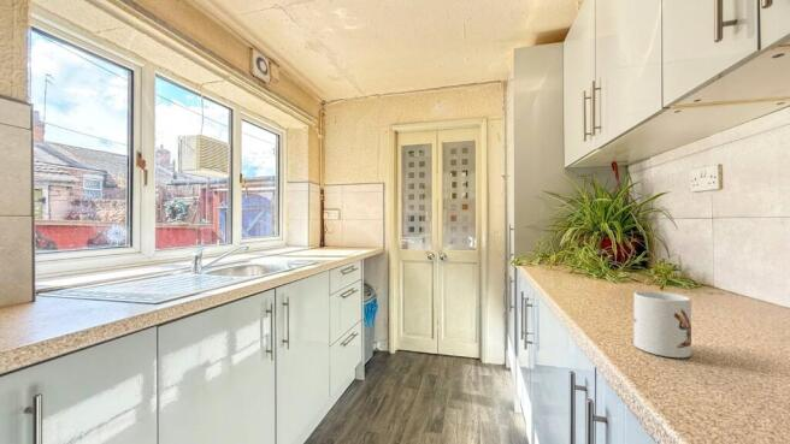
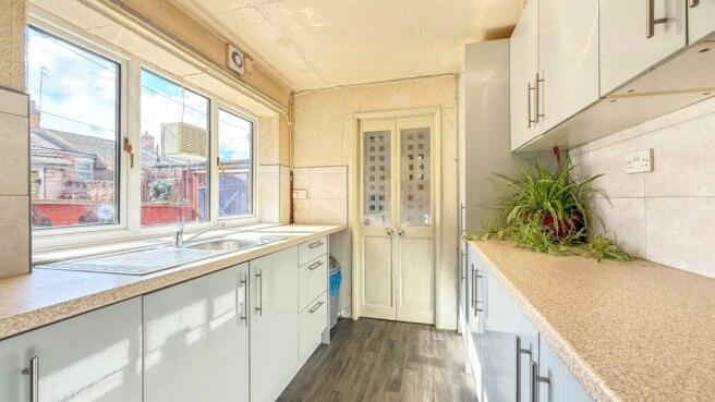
- mug (665, 320)
